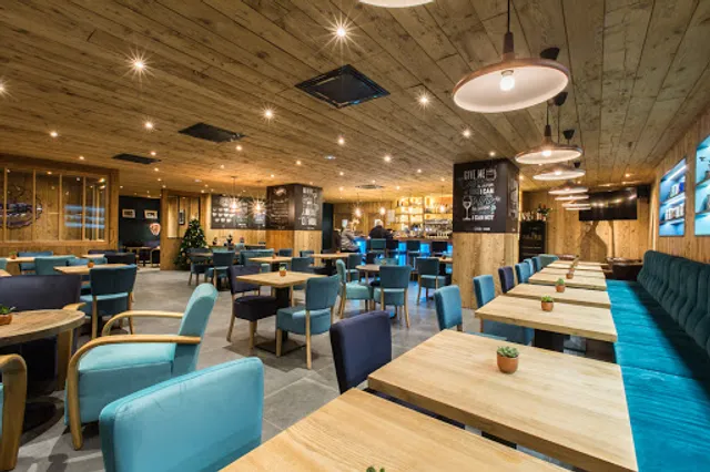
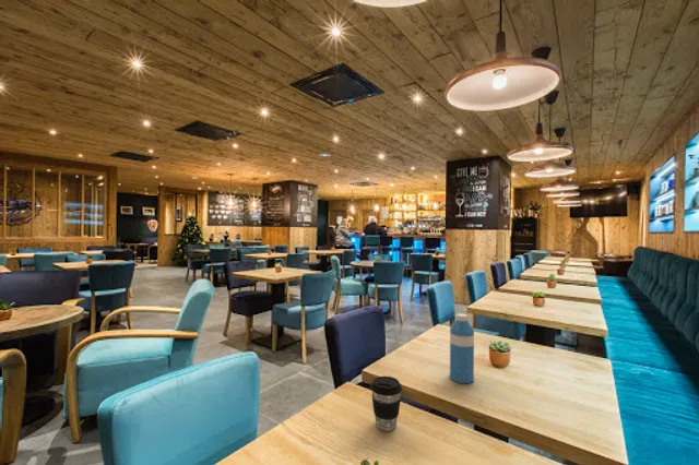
+ coffee cup (386, 403)
+ water bottle (461, 346)
